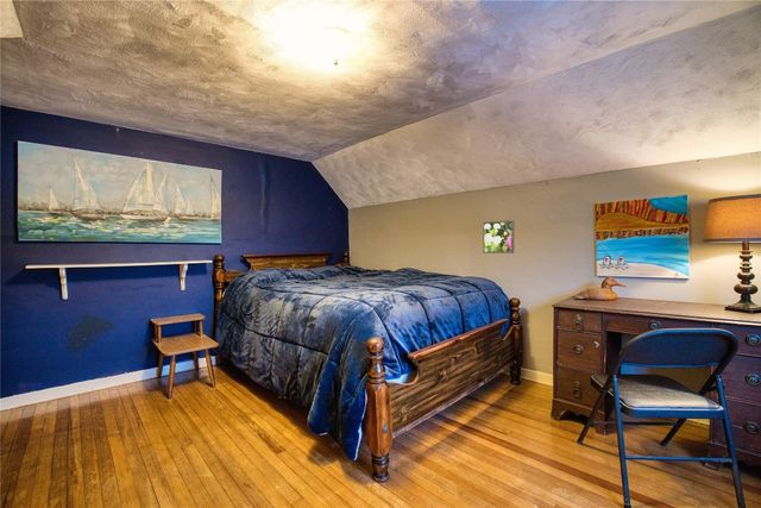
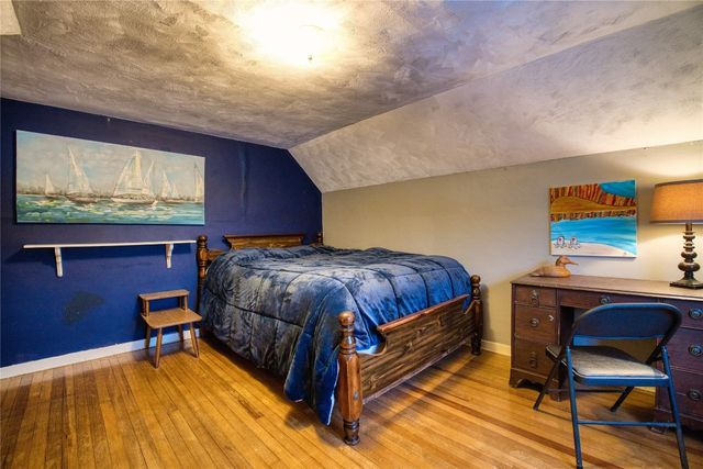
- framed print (497, 237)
